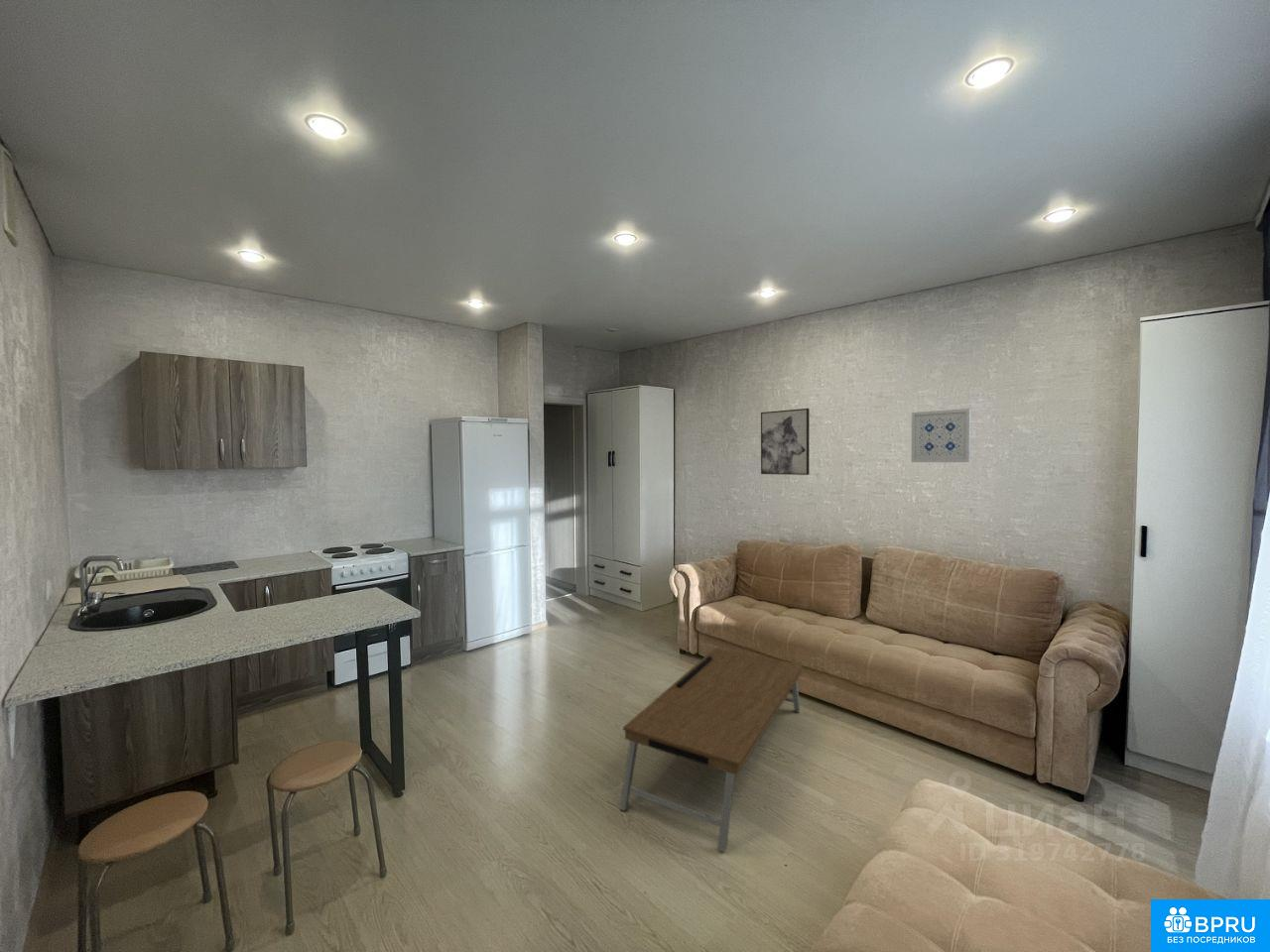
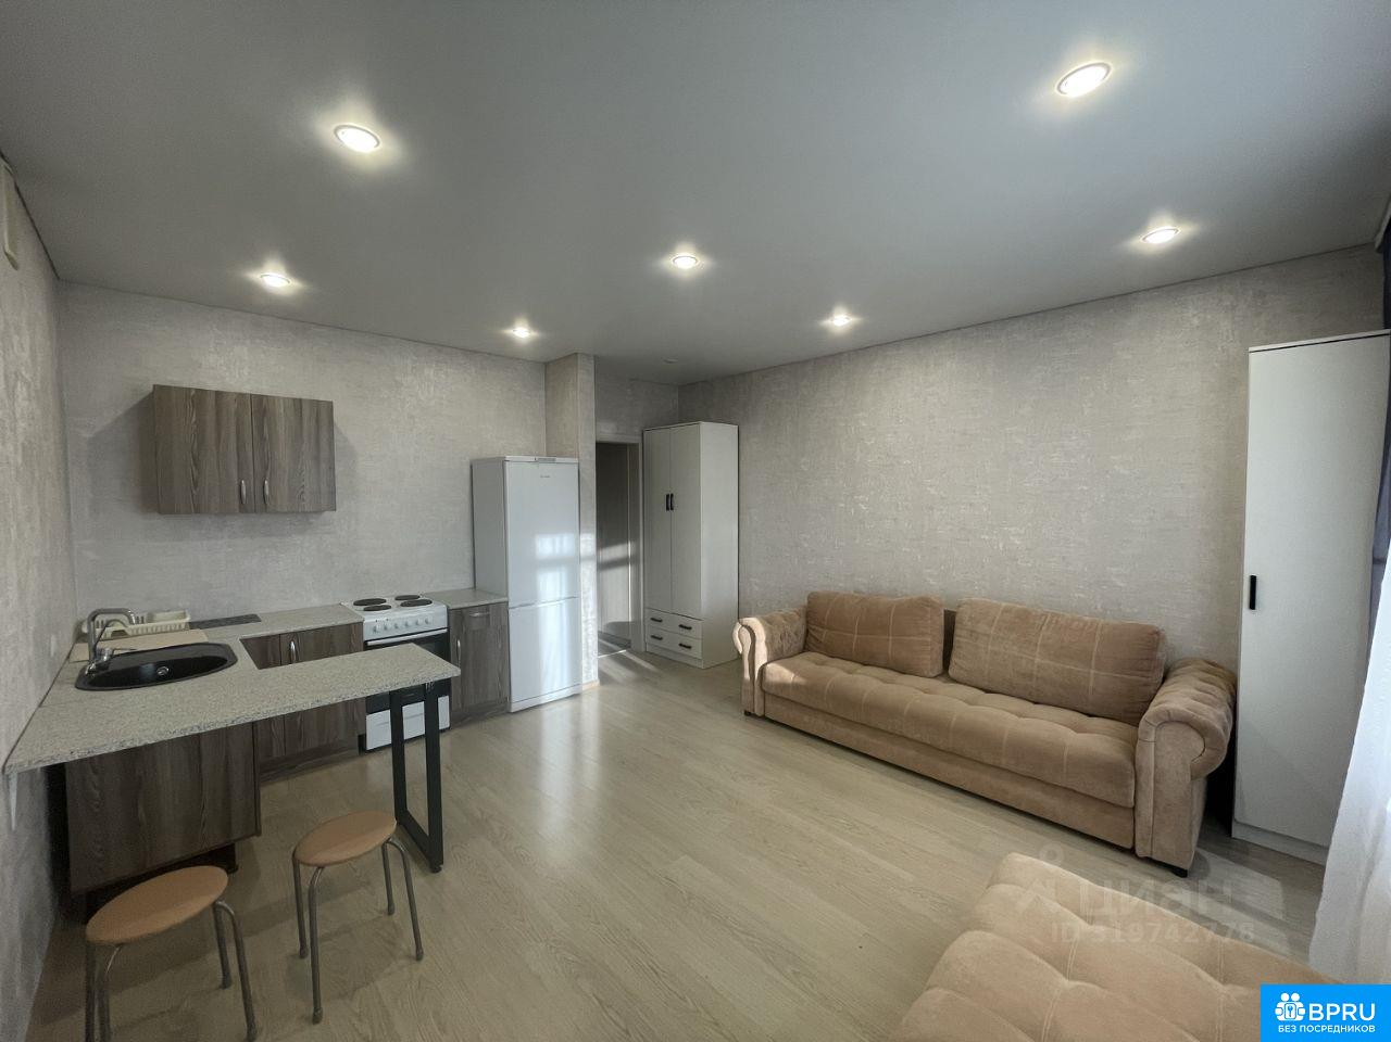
- coffee table (724, 720)
- wall art (784, 442)
- wall art (940, 436)
